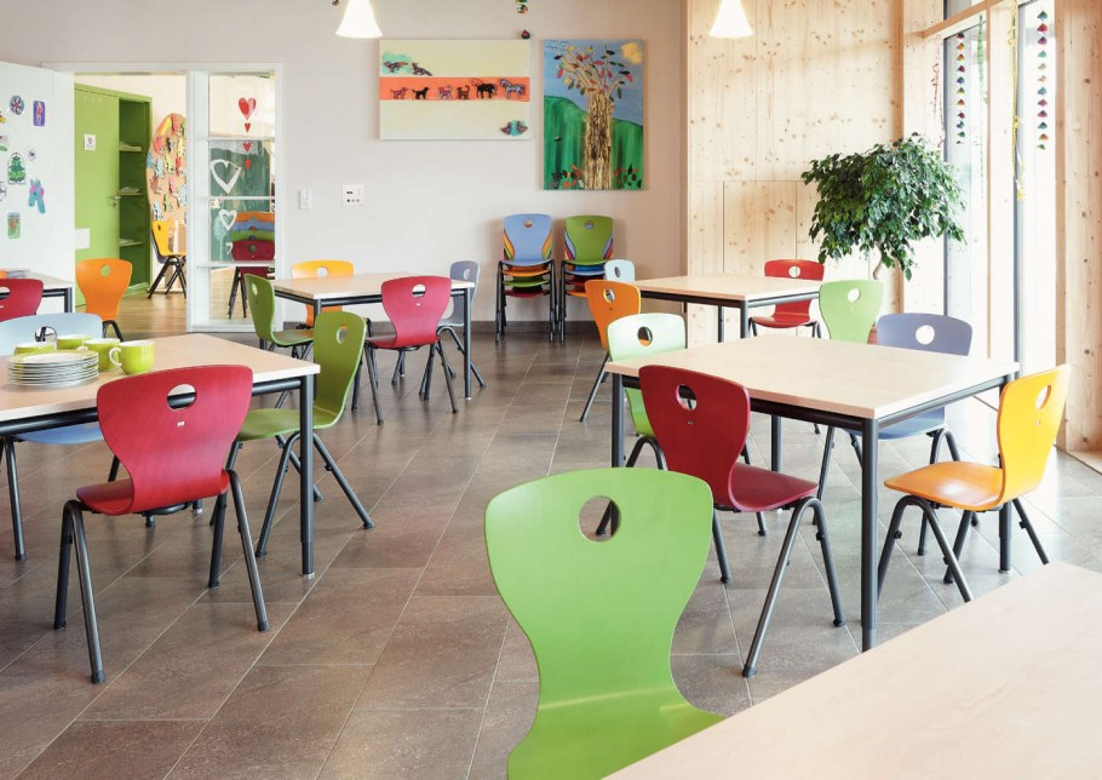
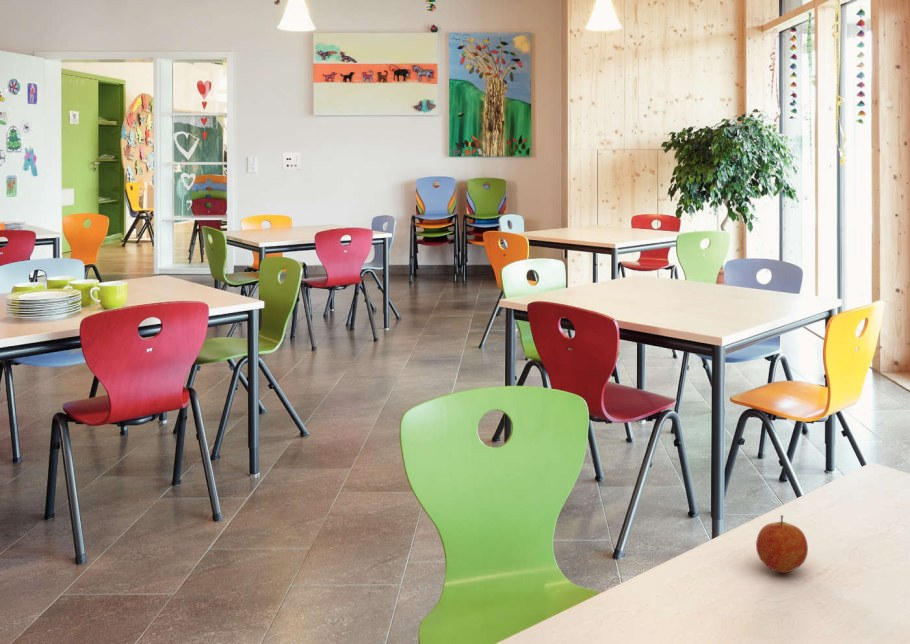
+ fruit (781, 543)
